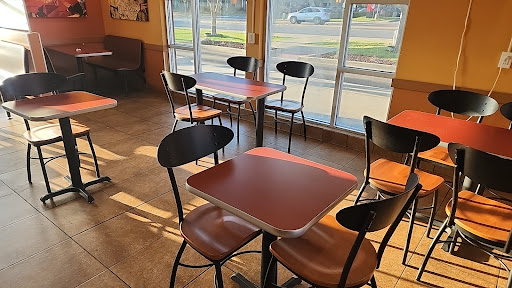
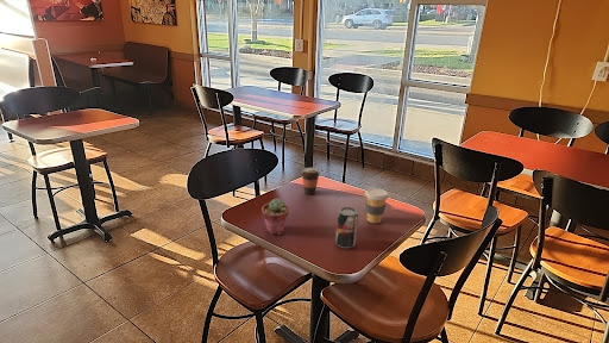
+ coffee cup (309, 181)
+ coffee cup (375, 206)
+ potted succulent (275, 214)
+ beverage can (346, 227)
